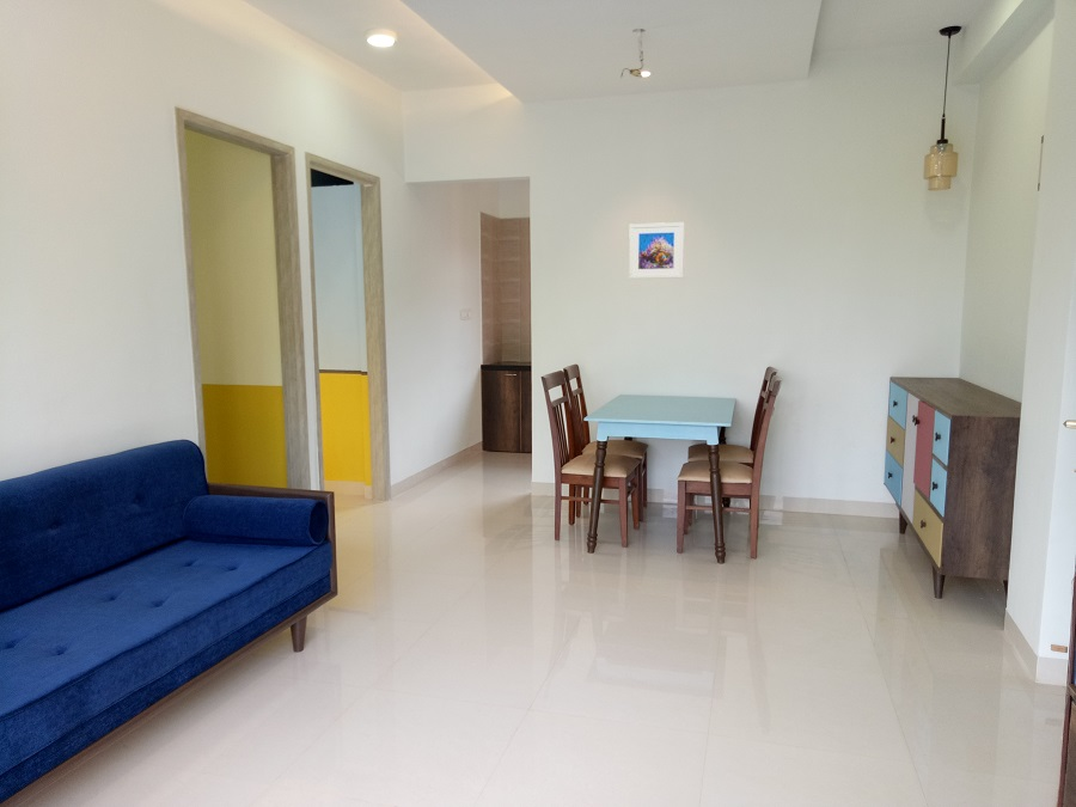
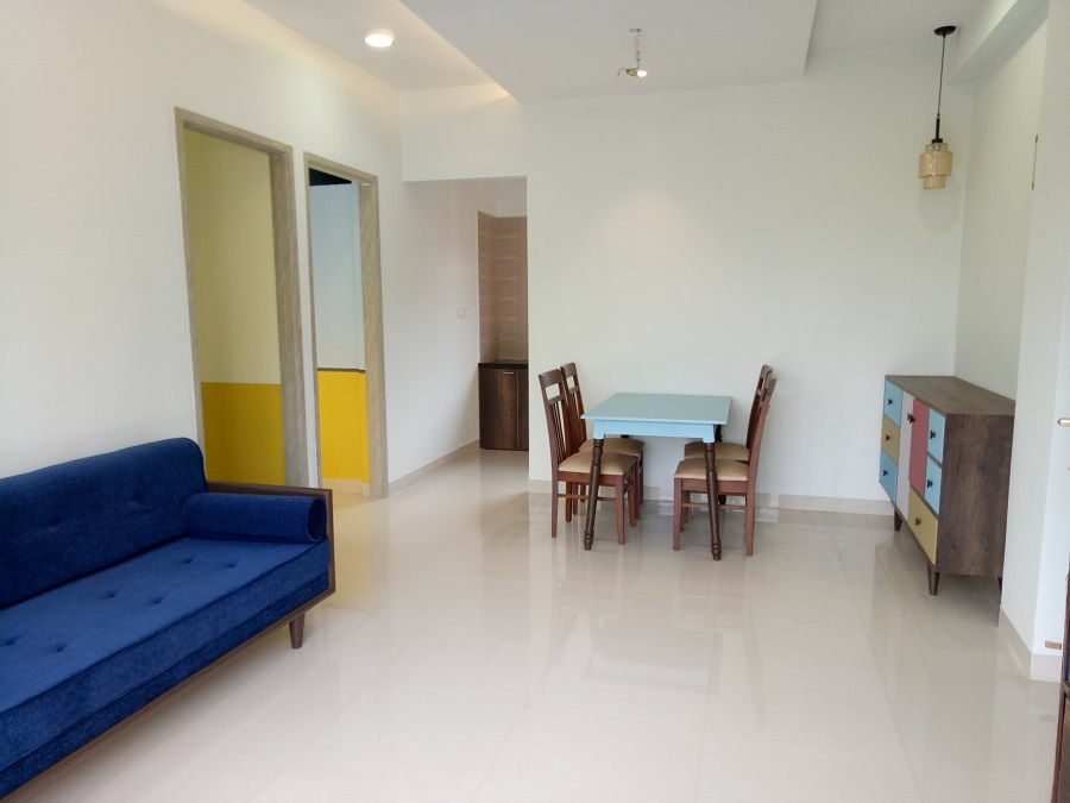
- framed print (655, 250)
